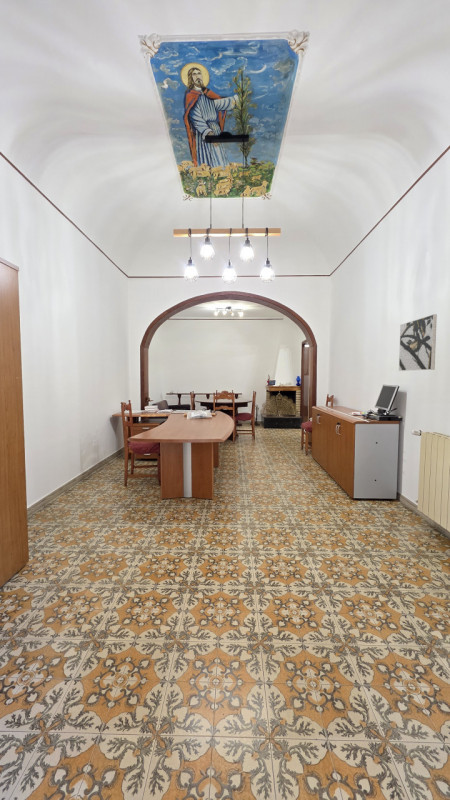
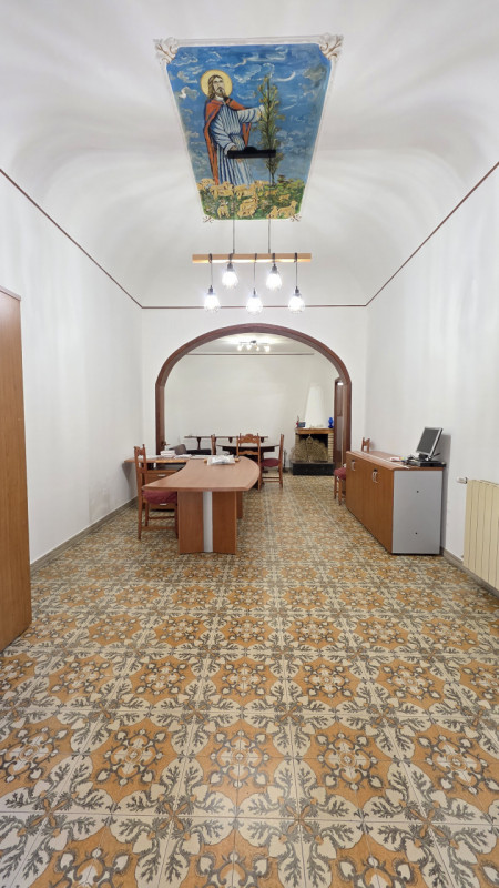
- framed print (416, 345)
